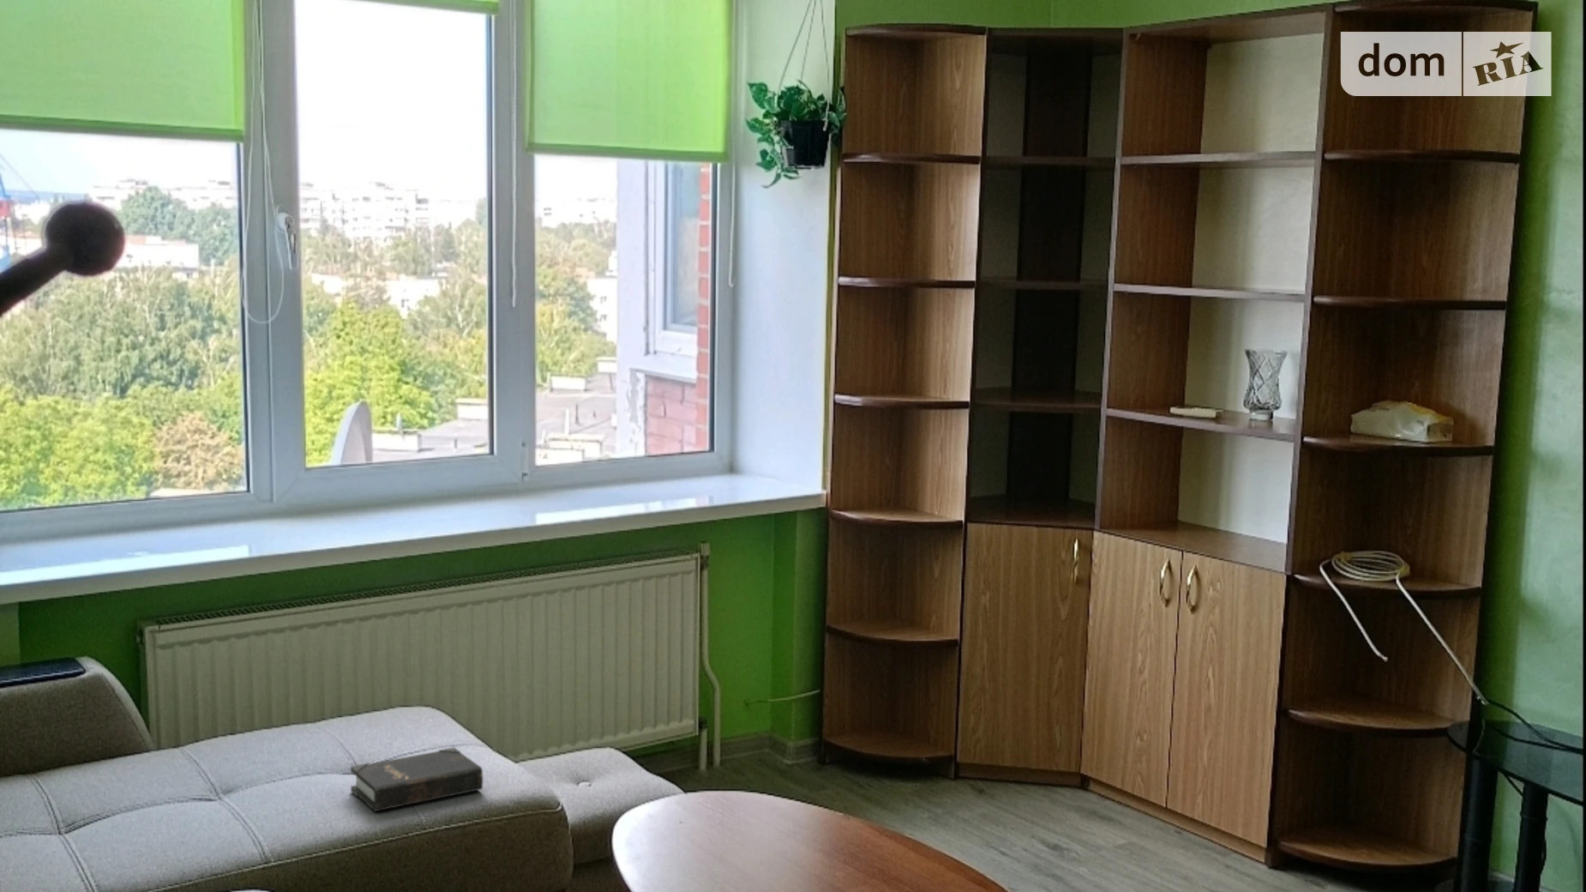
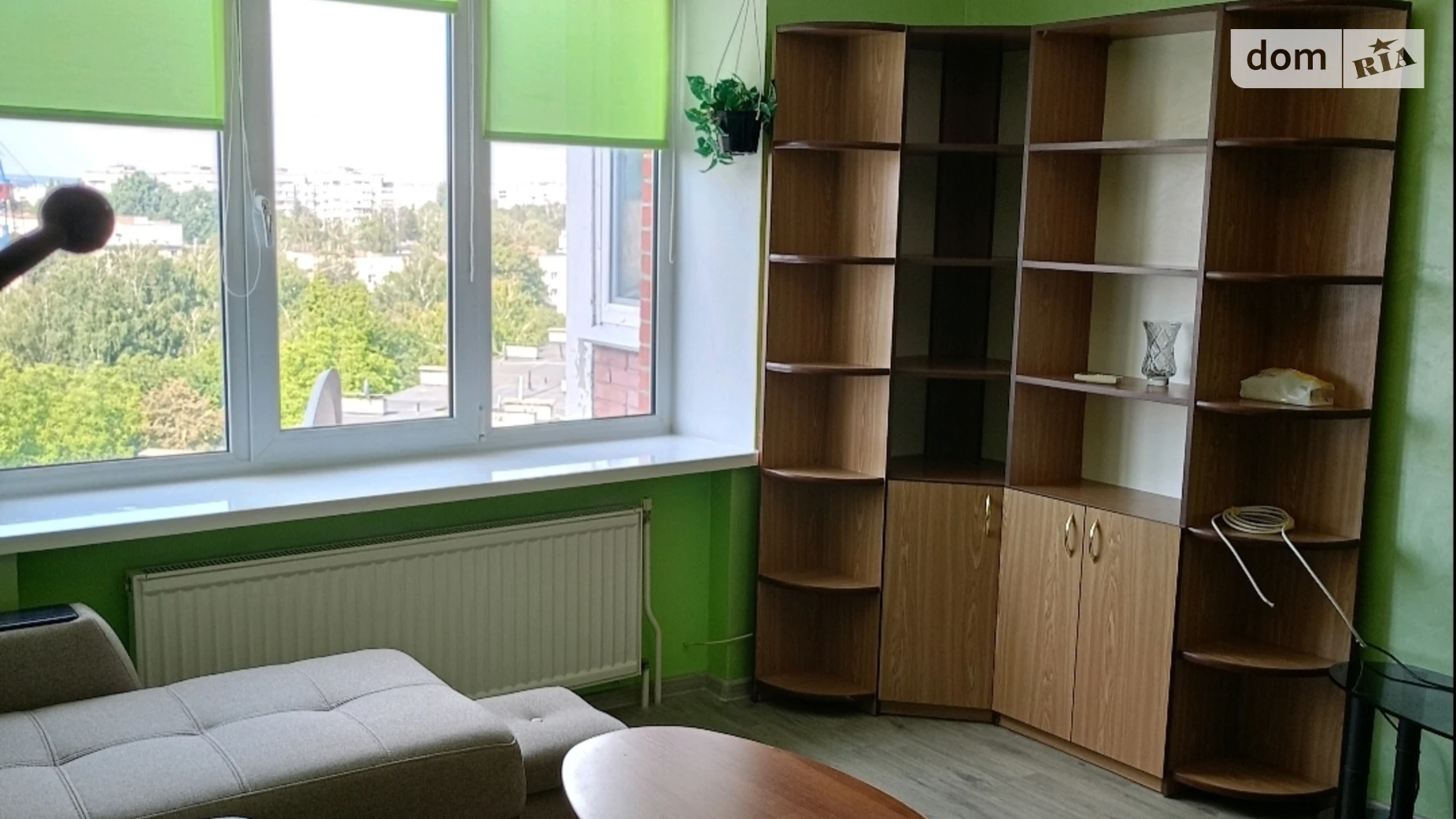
- hardback book (416, 779)
